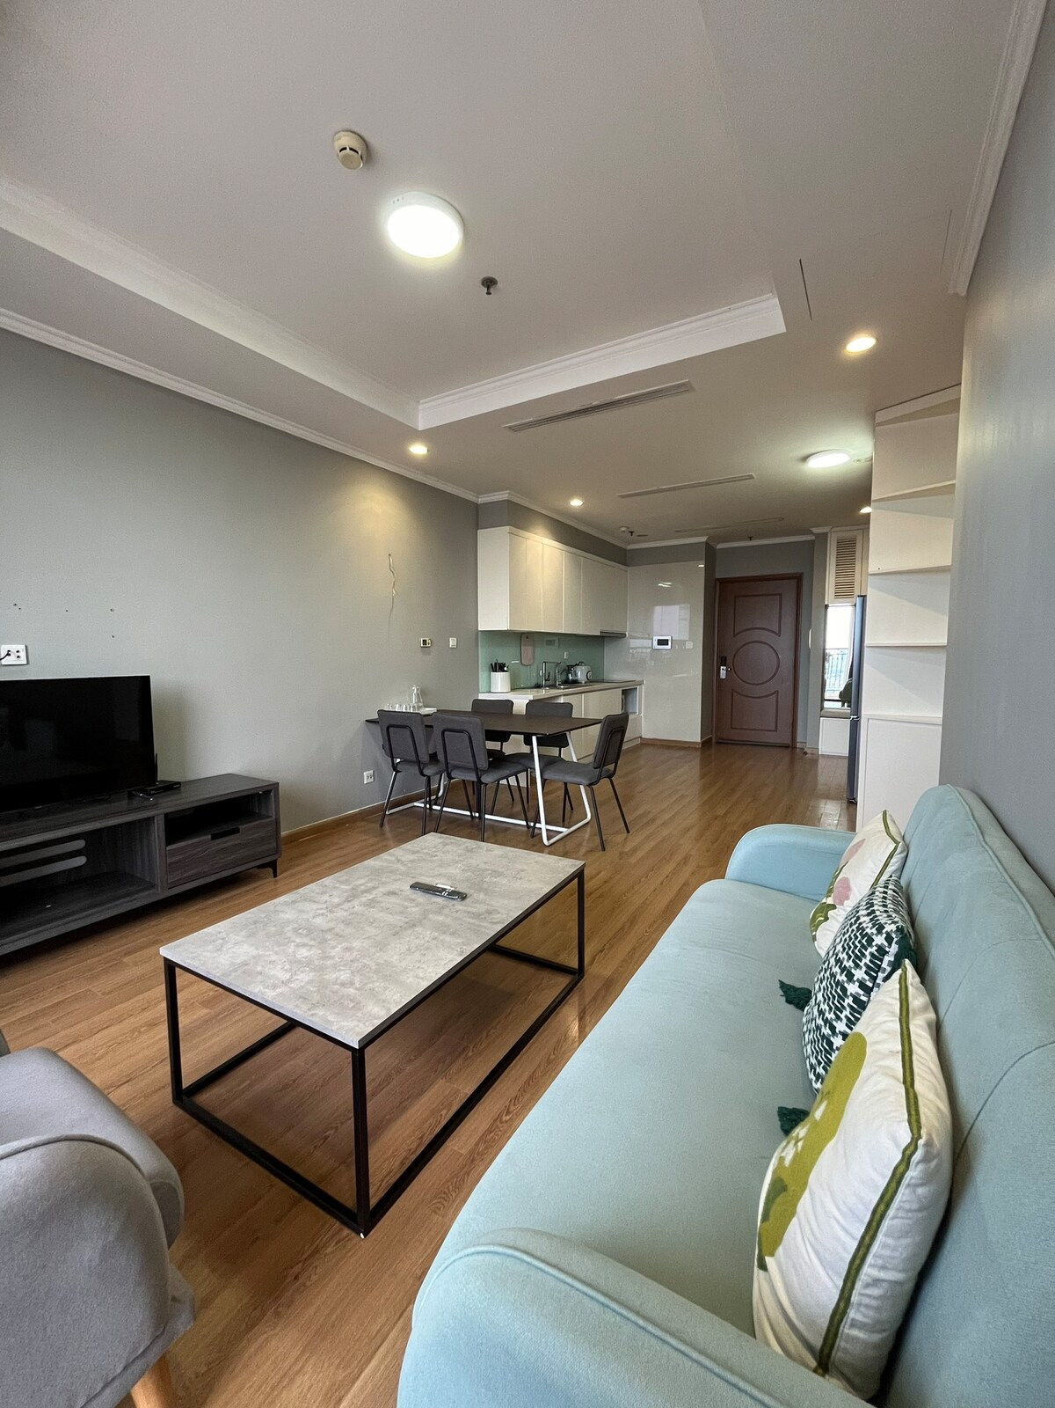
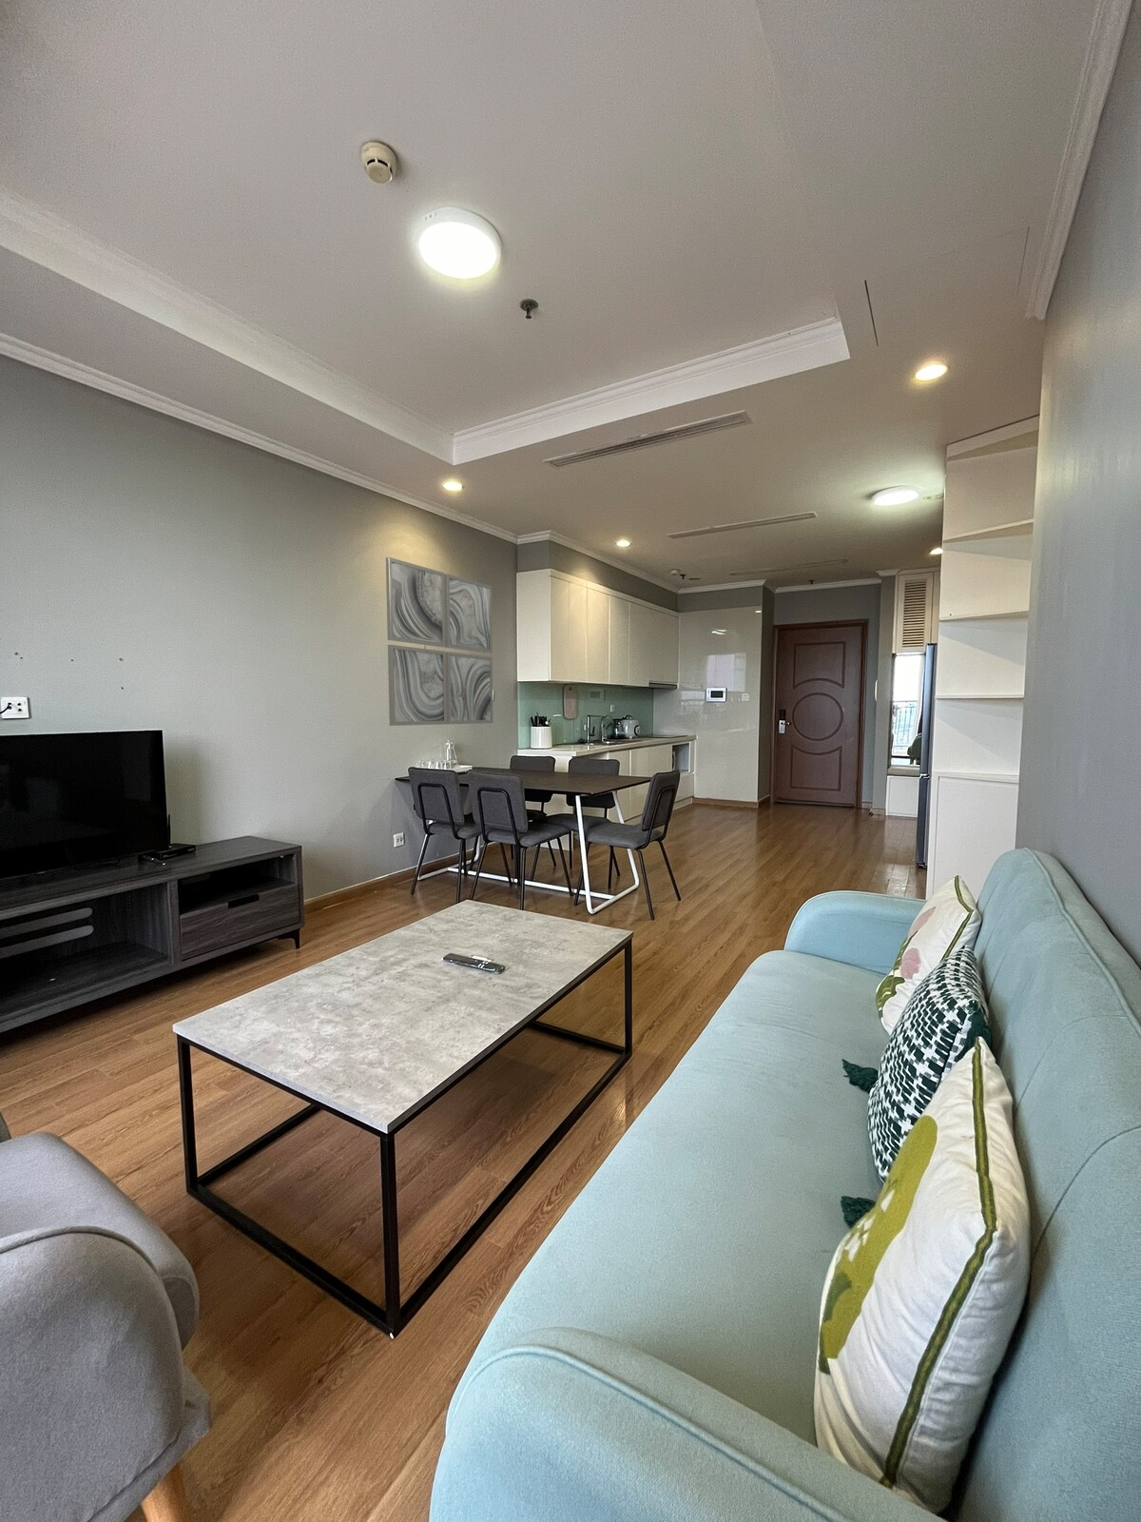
+ wall art (445, 647)
